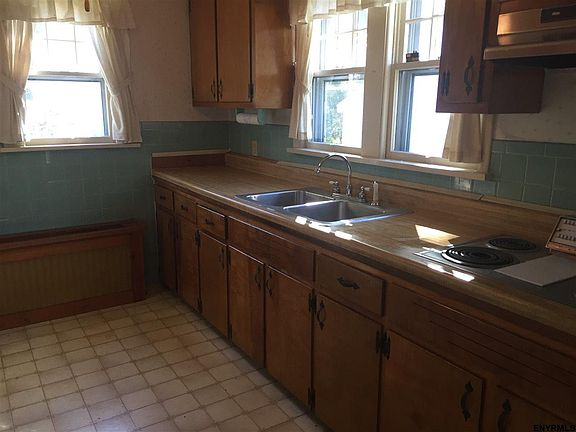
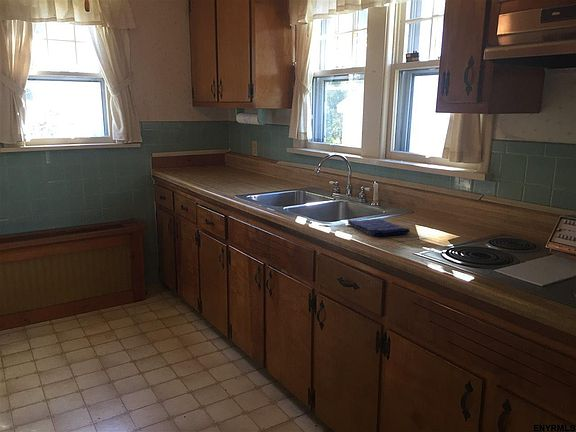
+ dish towel (377, 225)
